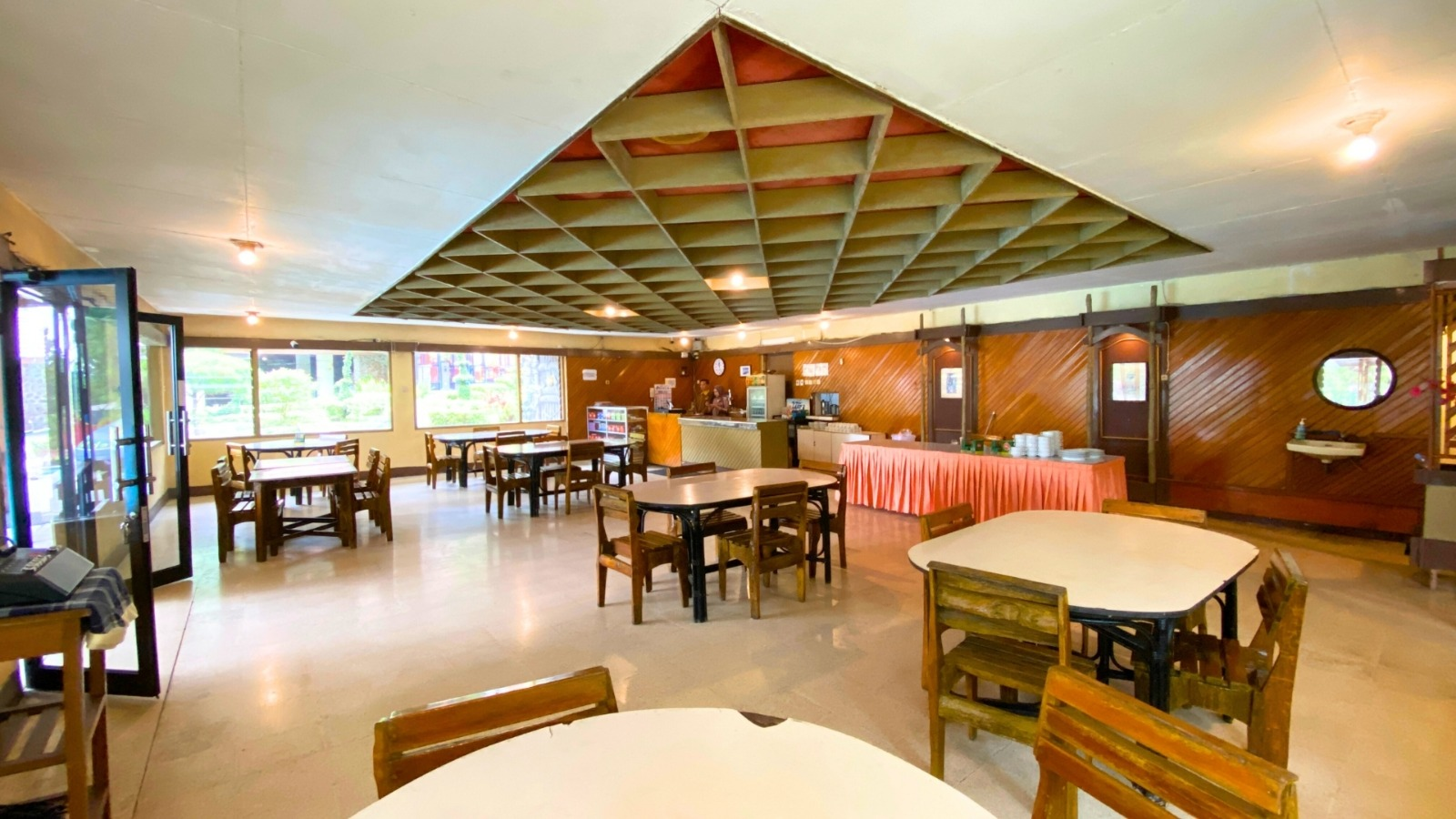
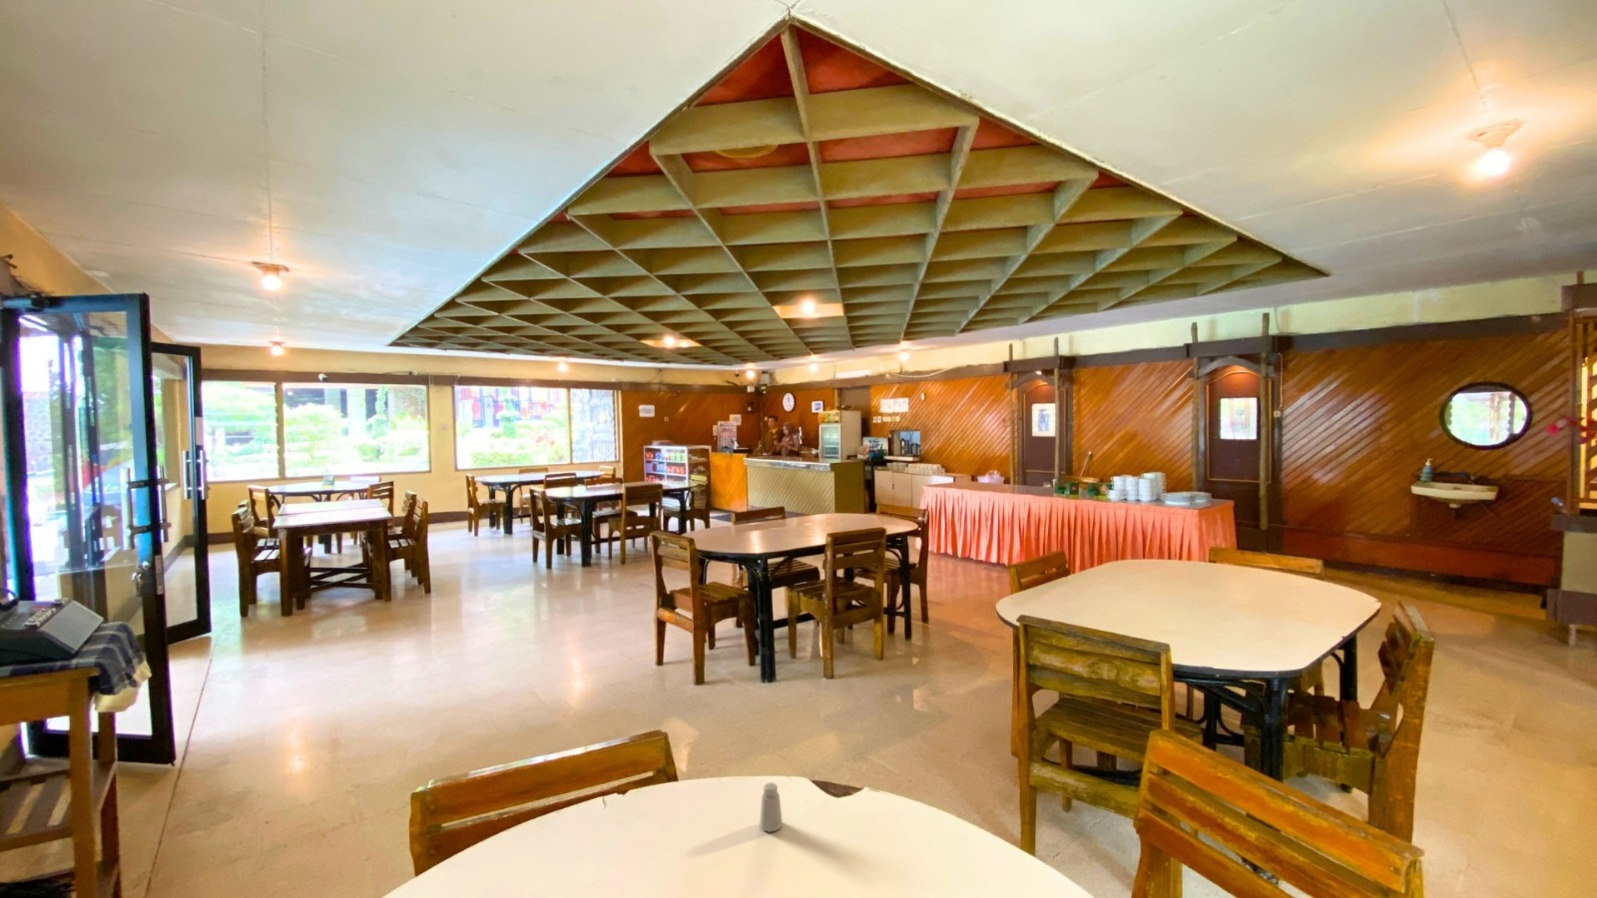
+ saltshaker (771, 805)
